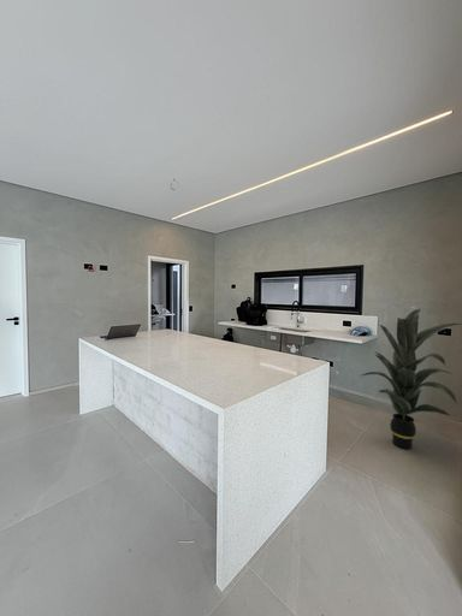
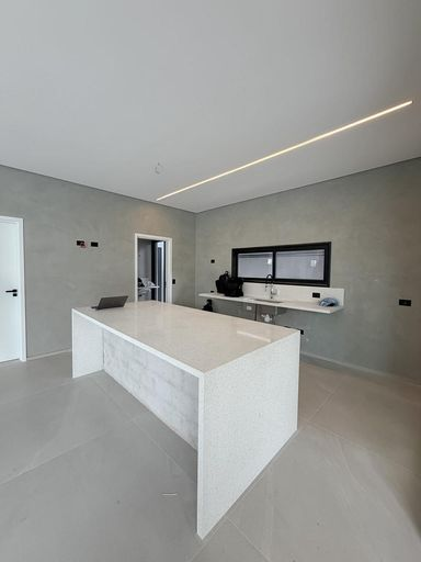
- indoor plant (411, 378)
